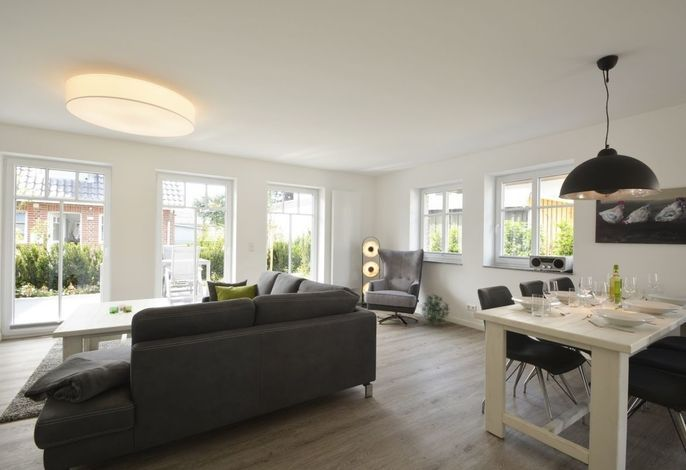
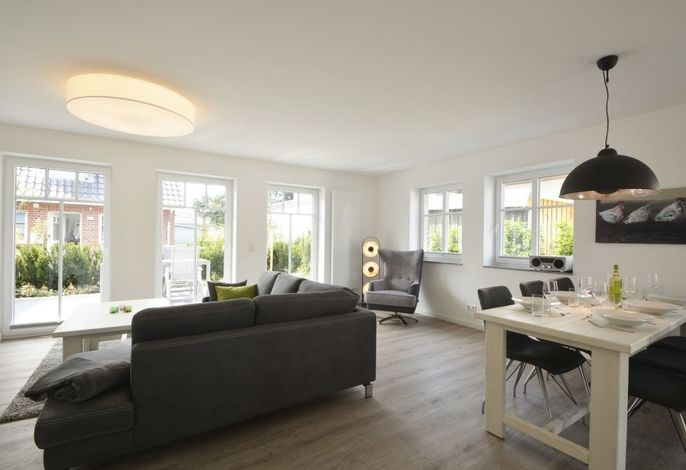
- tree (436, 308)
